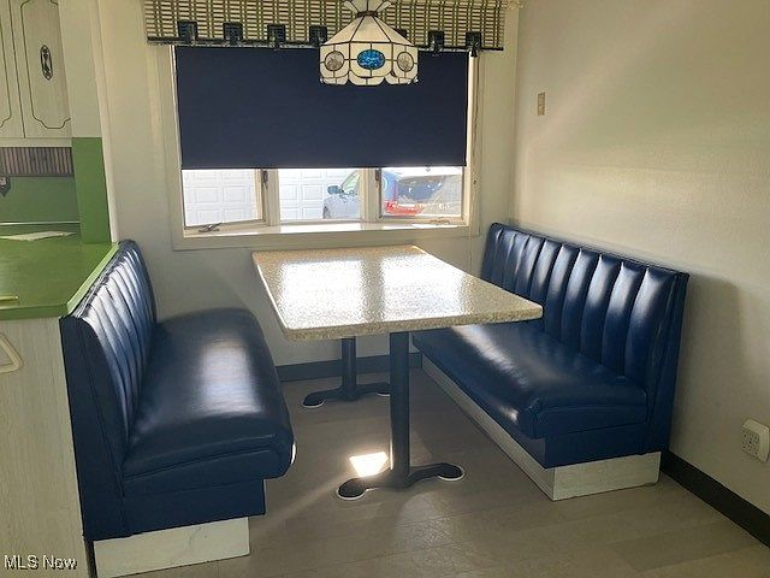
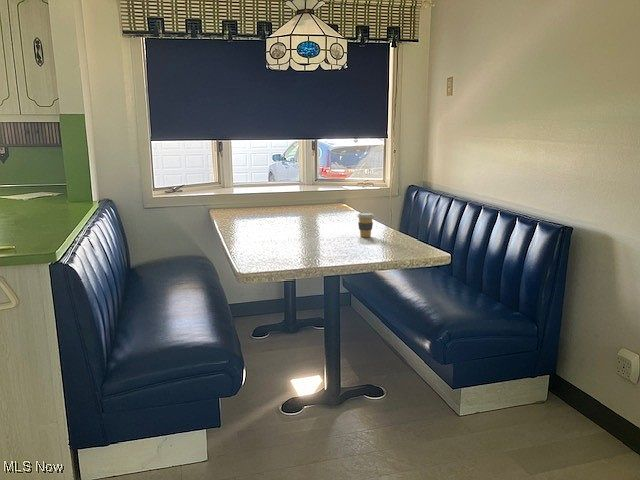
+ coffee cup (365, 225)
